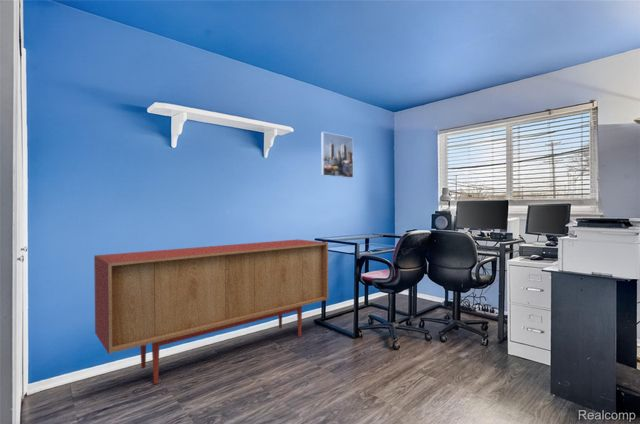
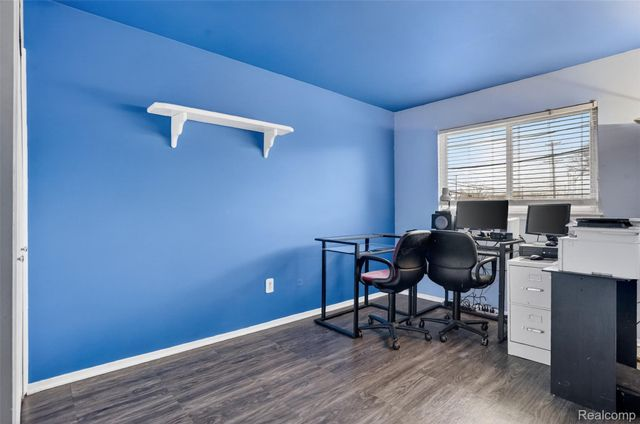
- sideboard (229, 299)
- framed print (337, 155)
